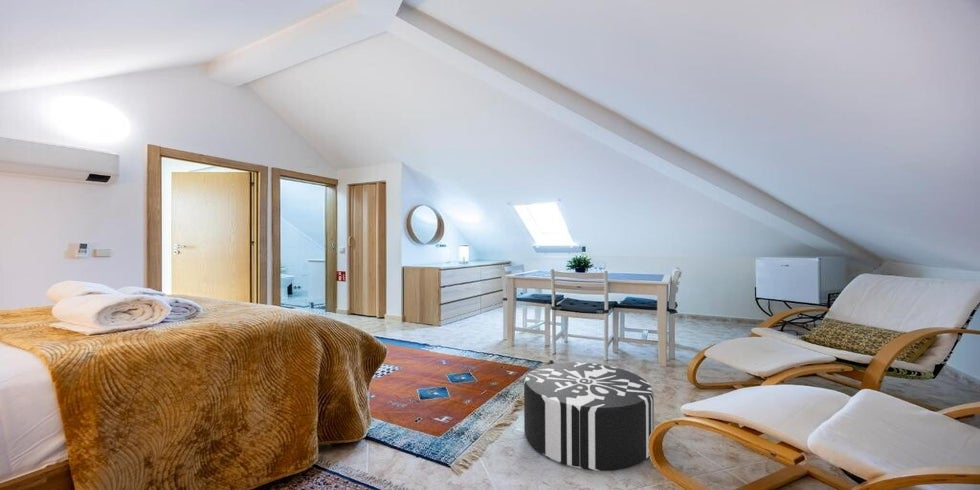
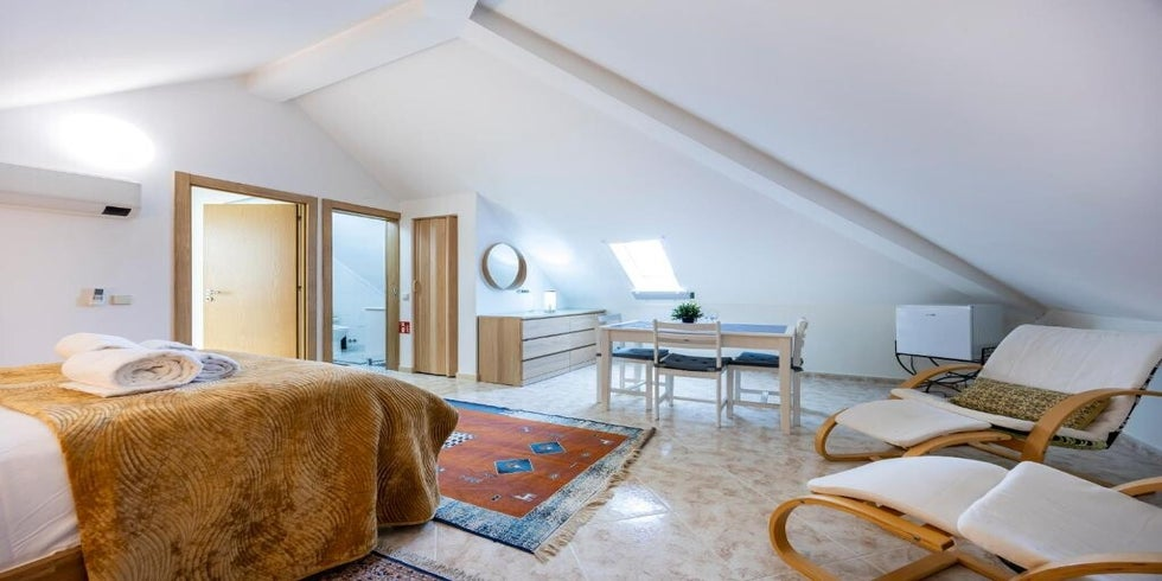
- pouf (586, 408)
